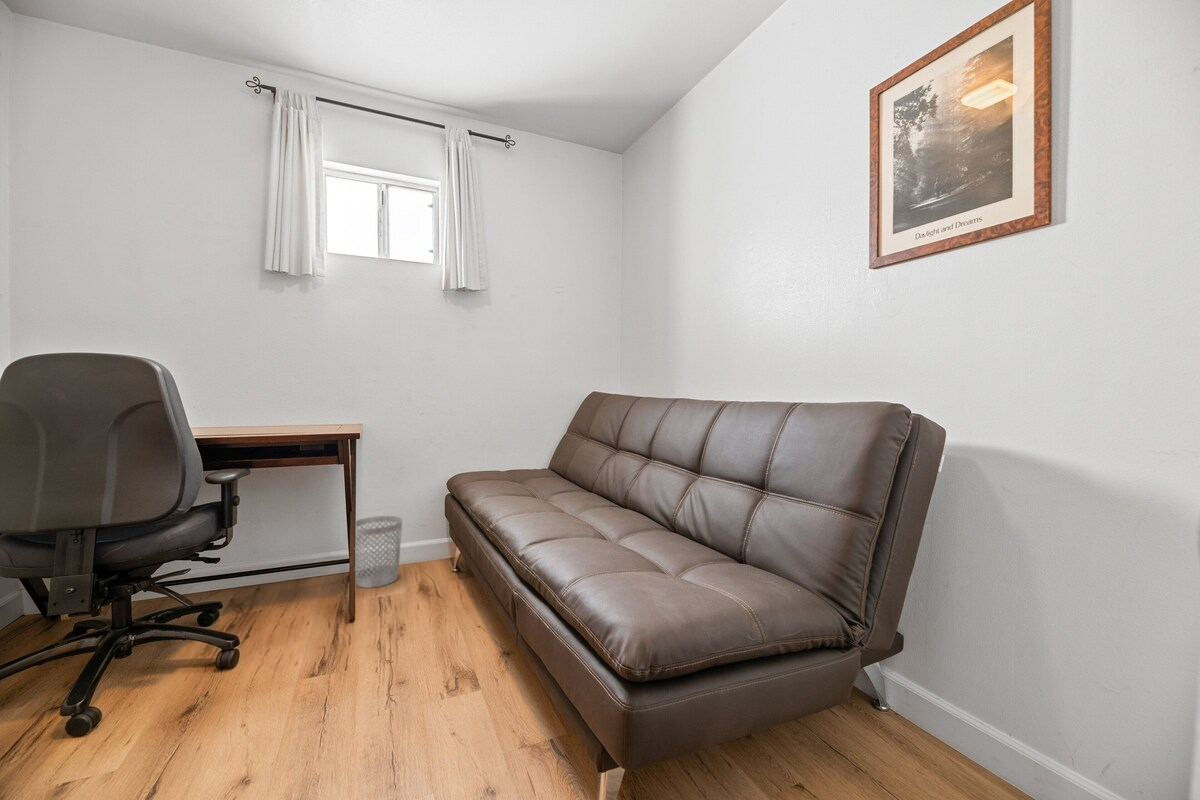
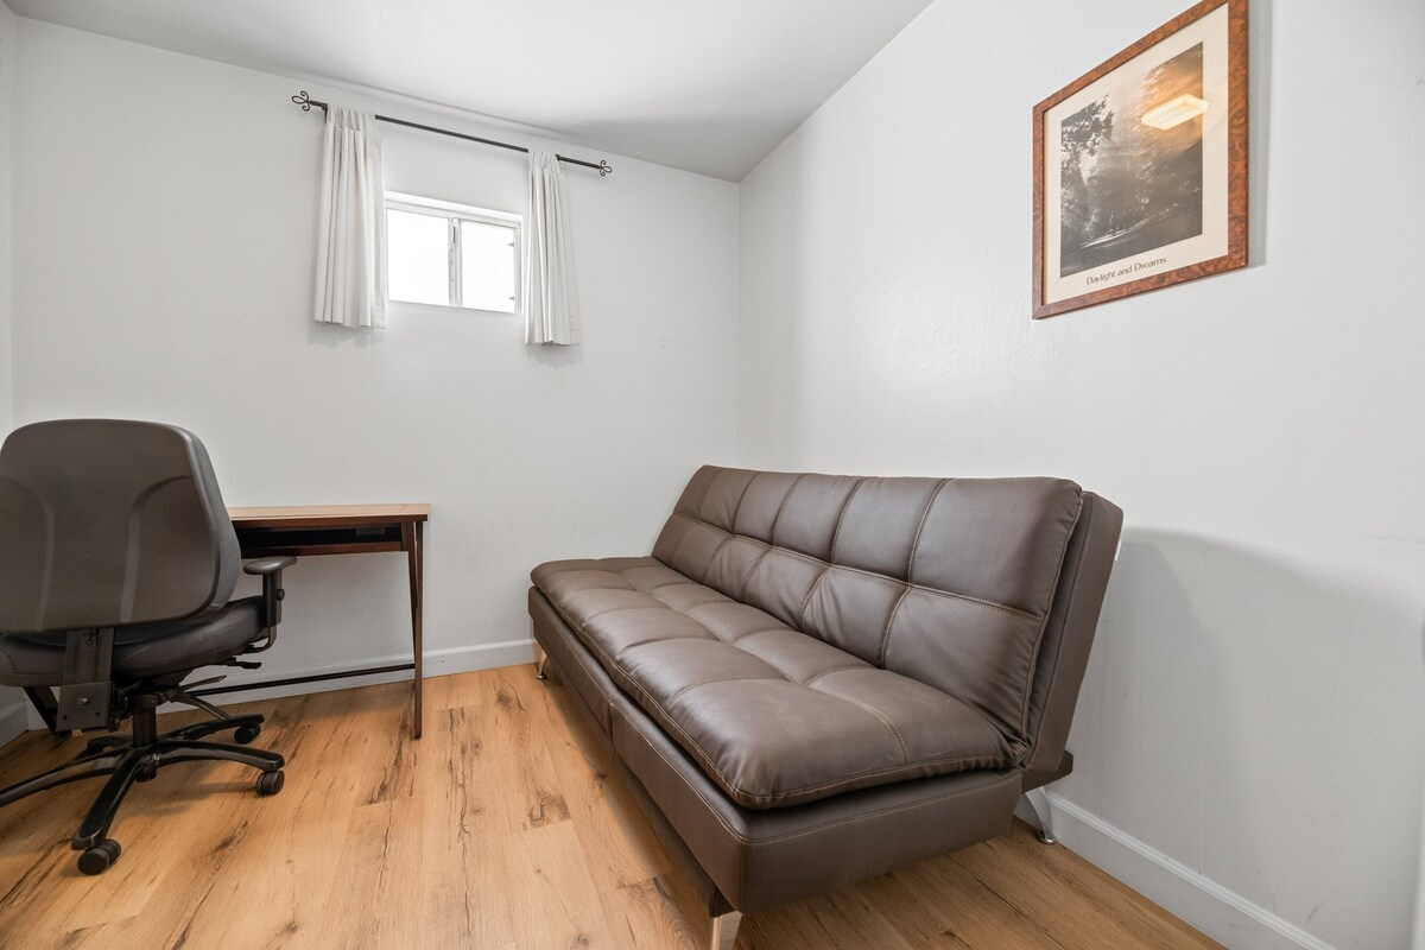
- wastebasket (377, 551)
